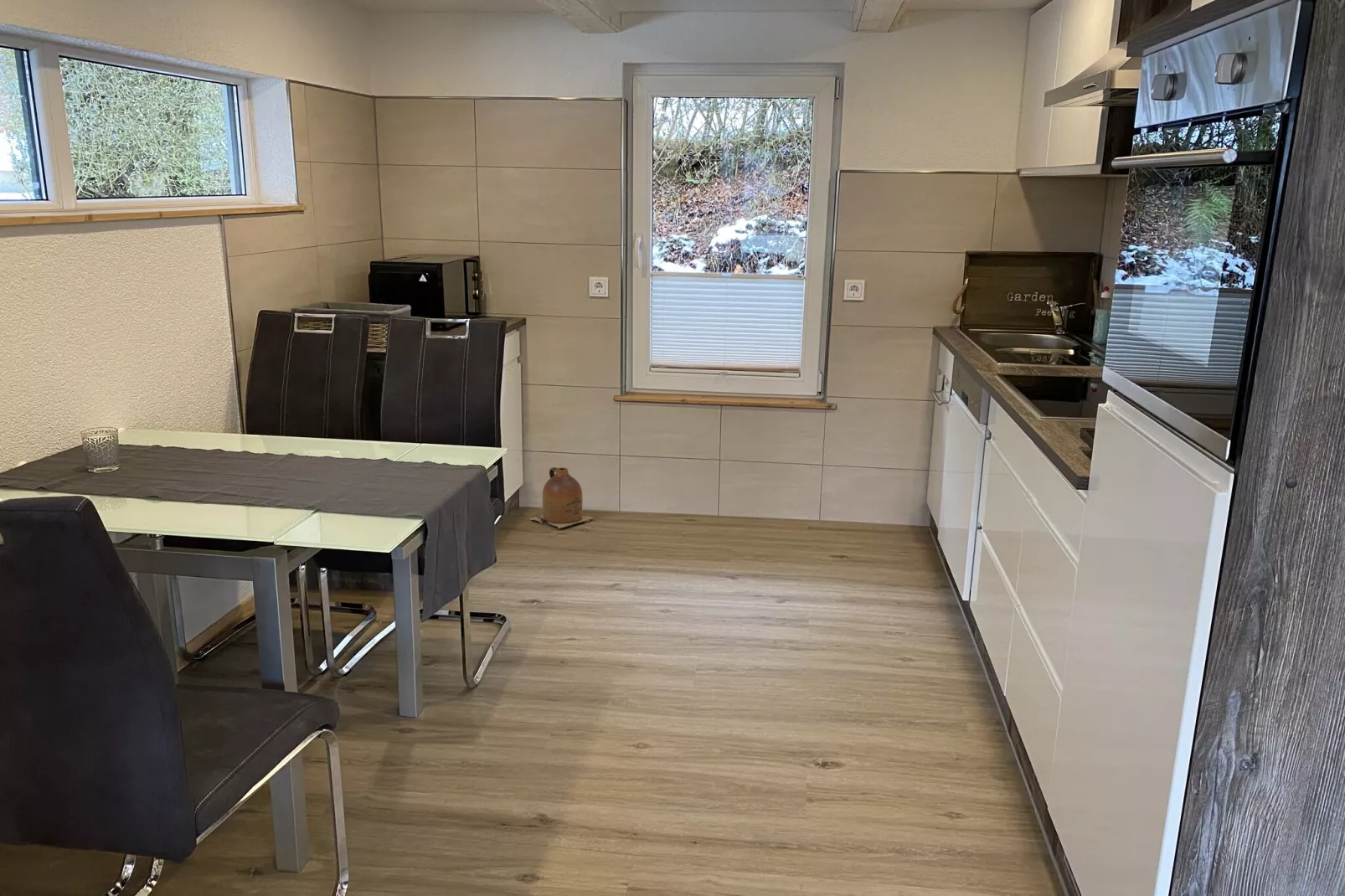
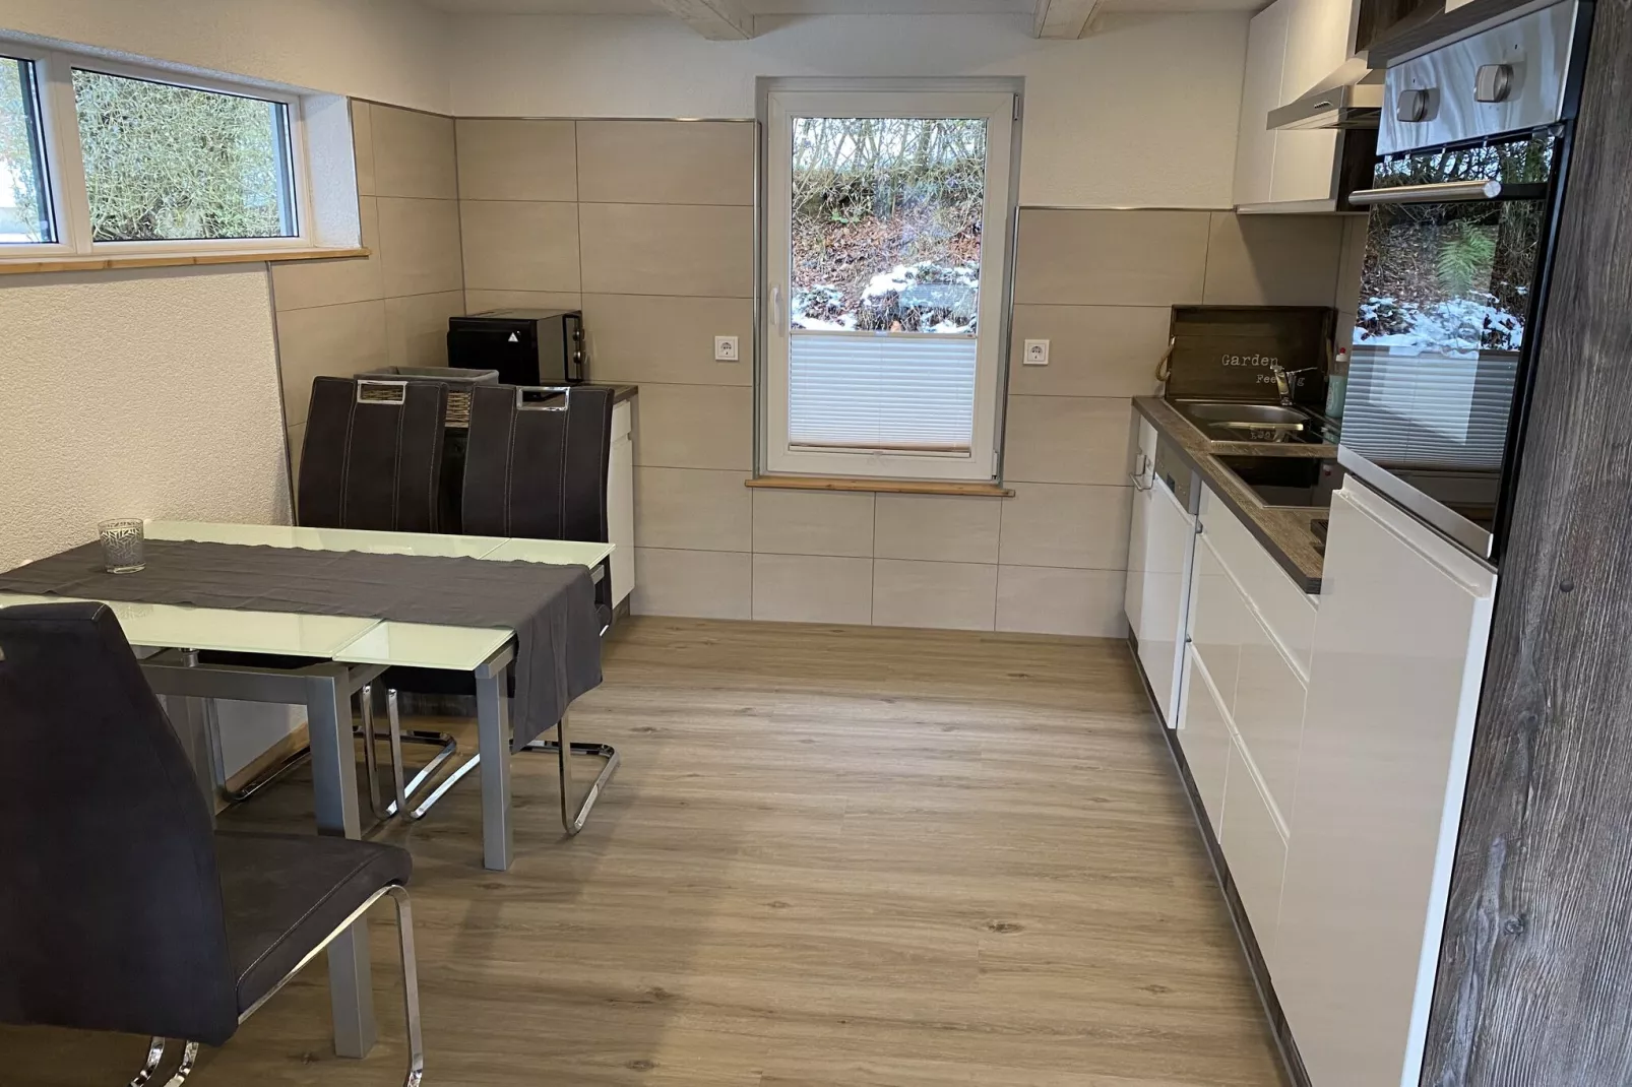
- ceramic jug (561, 495)
